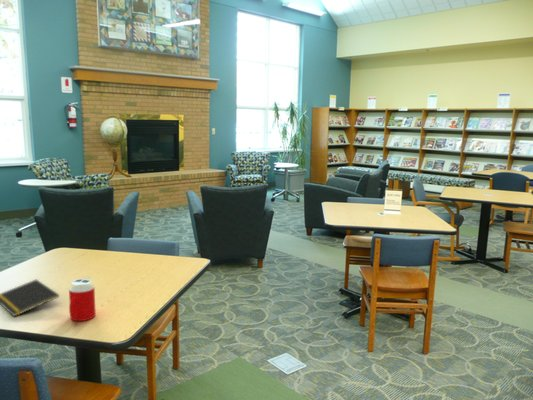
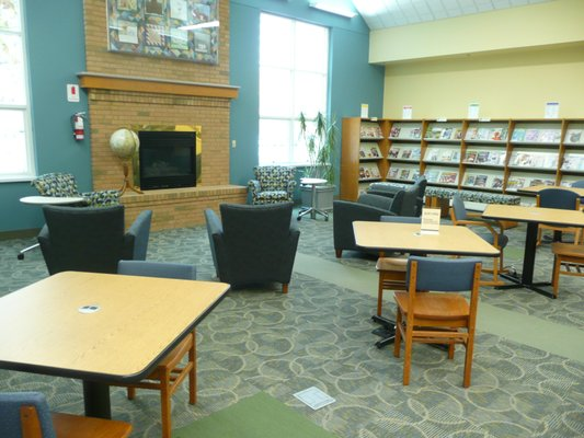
- notepad (26, 296)
- cup (79, 304)
